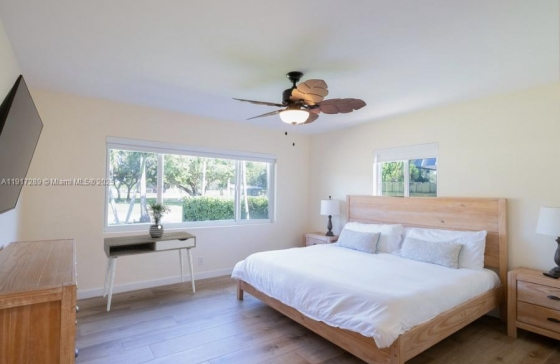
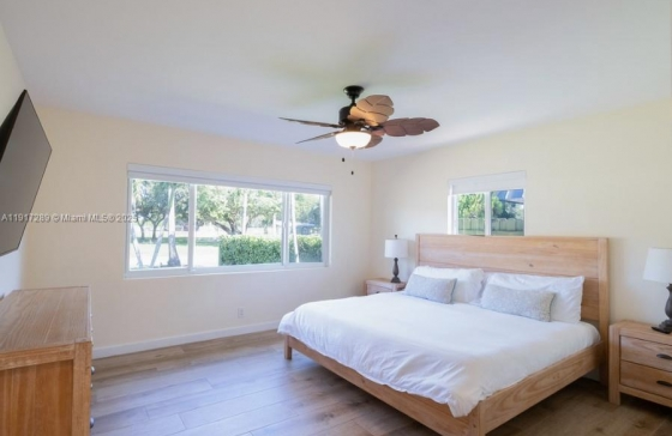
- desk (150, 252)
- potted plant (157, 219)
